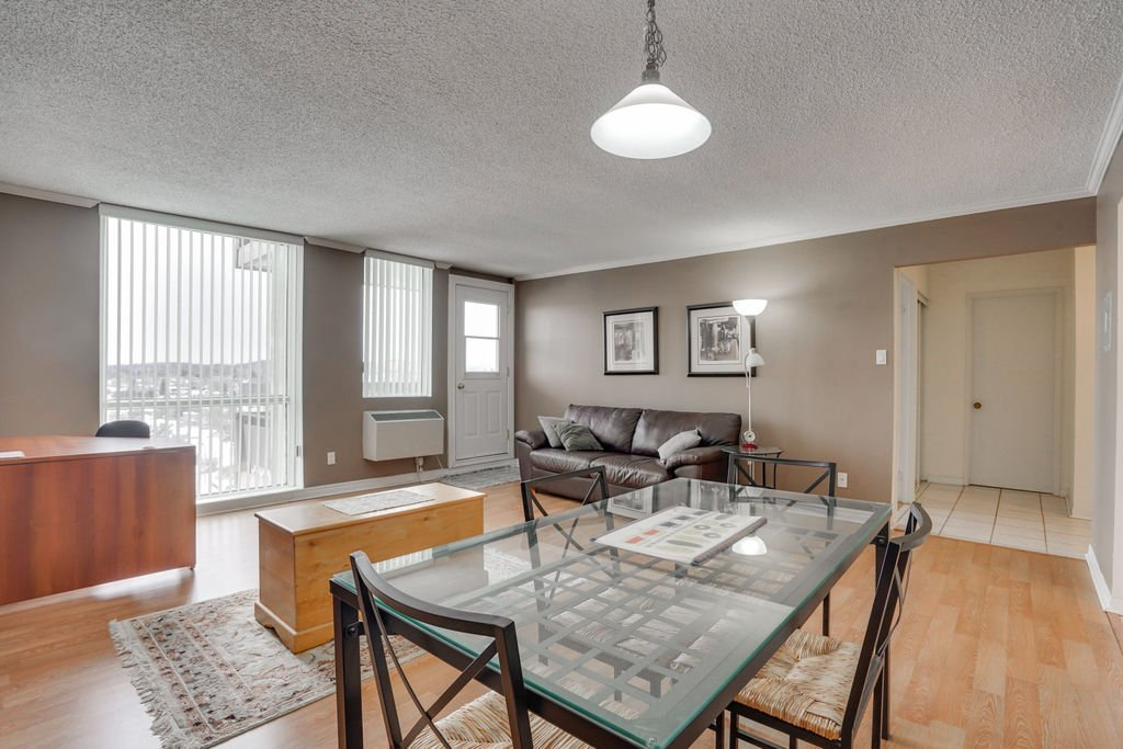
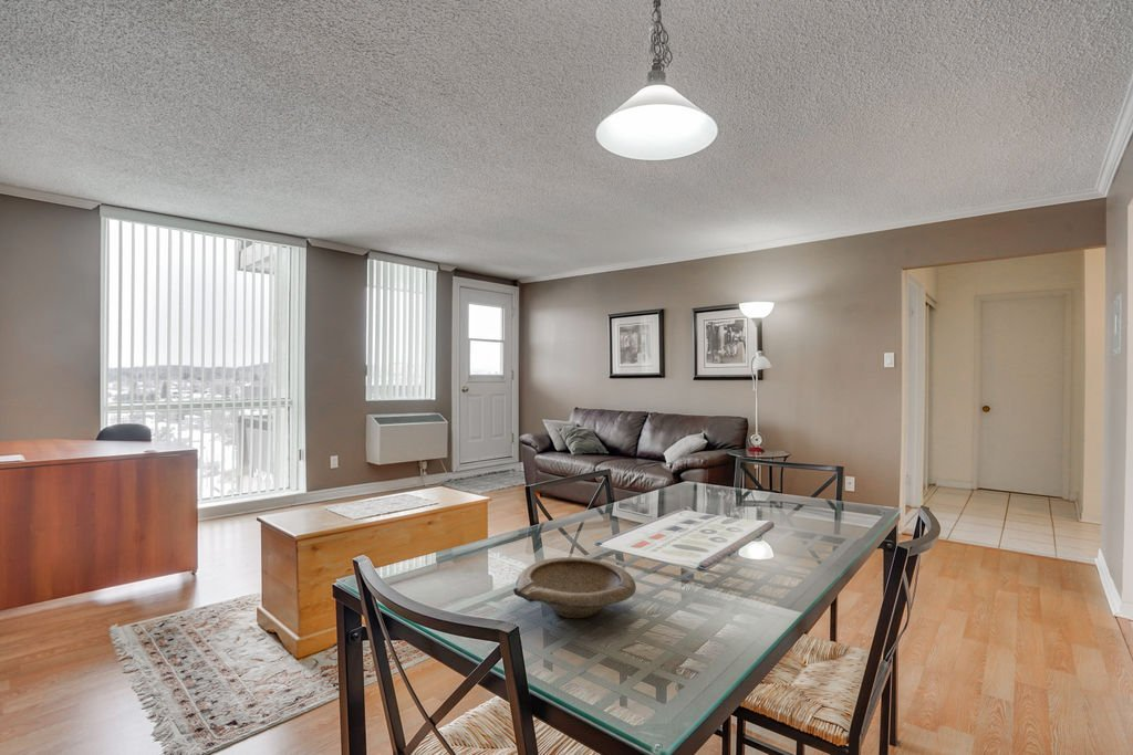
+ bowl (575, 590)
